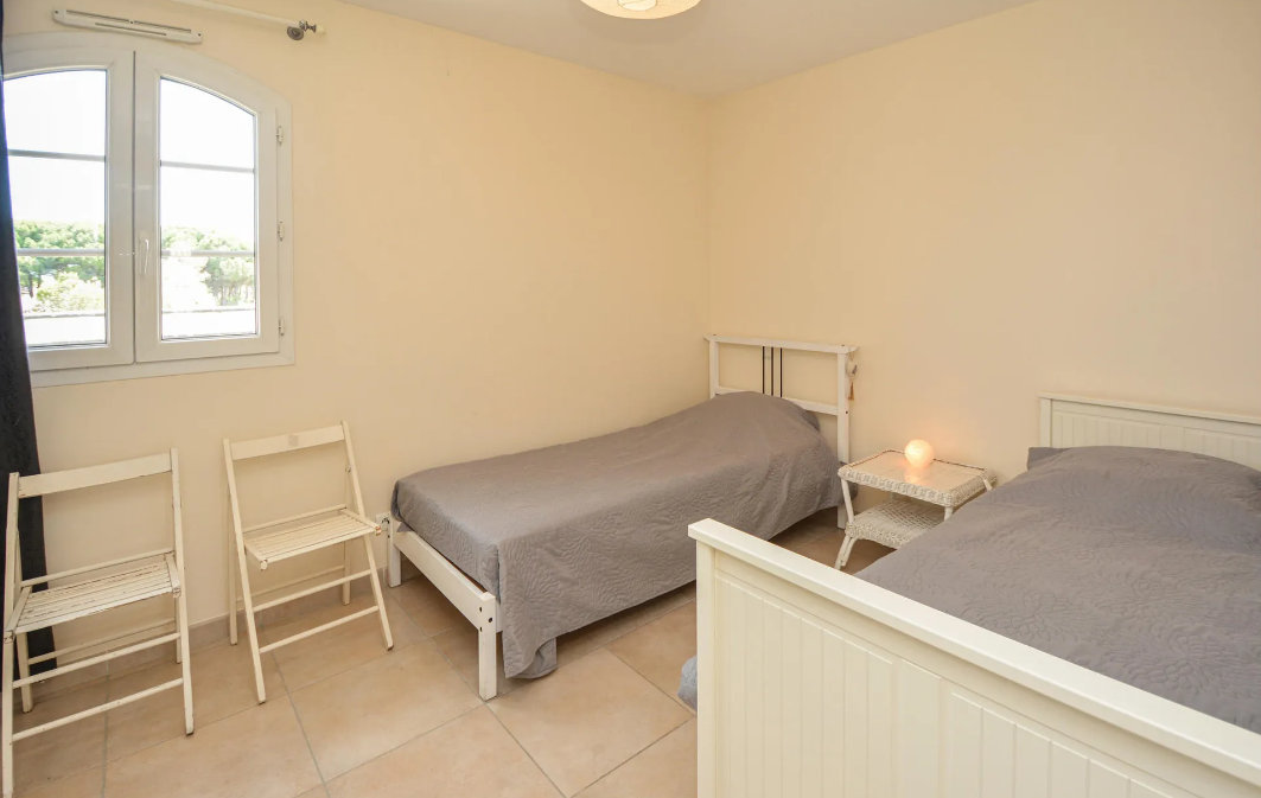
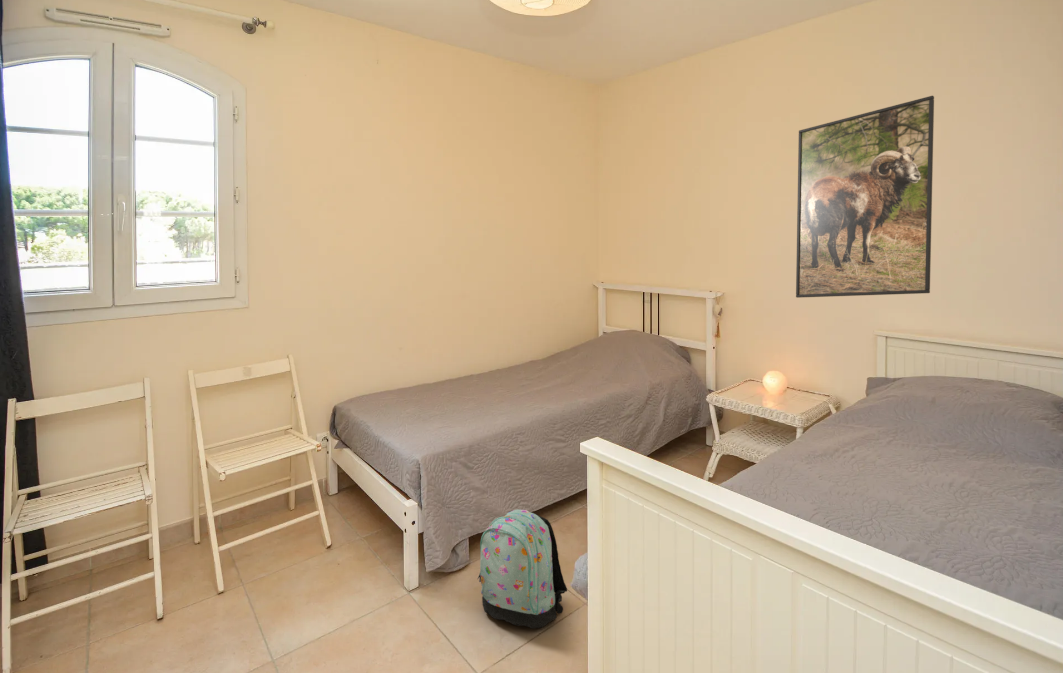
+ backpack (518, 565)
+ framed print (859, 205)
